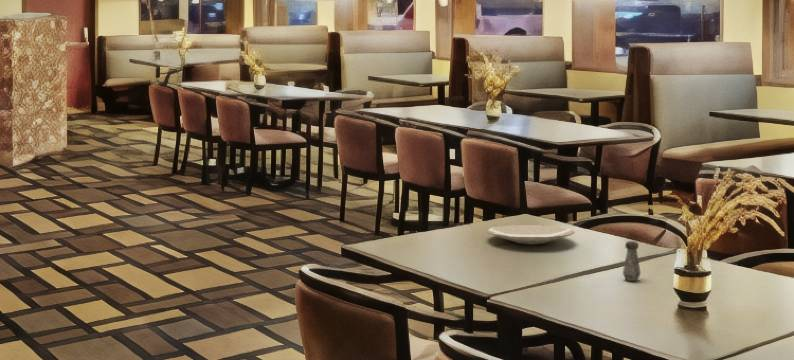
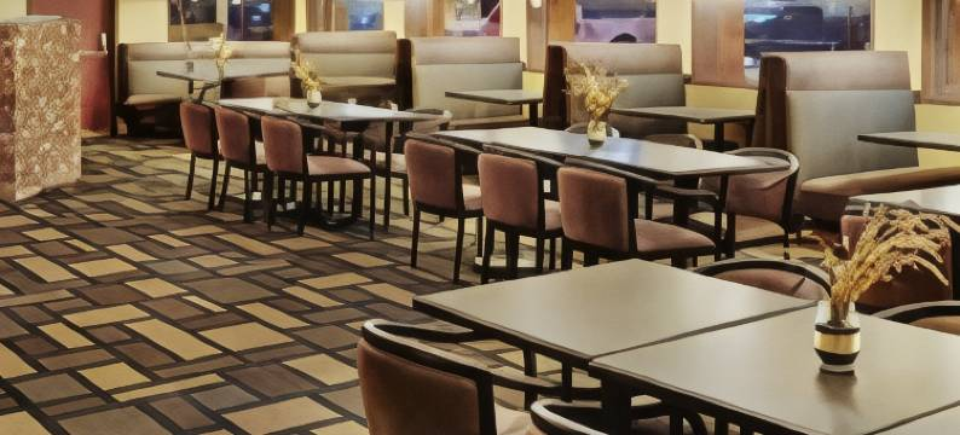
- salt shaker (631, 260)
- plate (530, 236)
